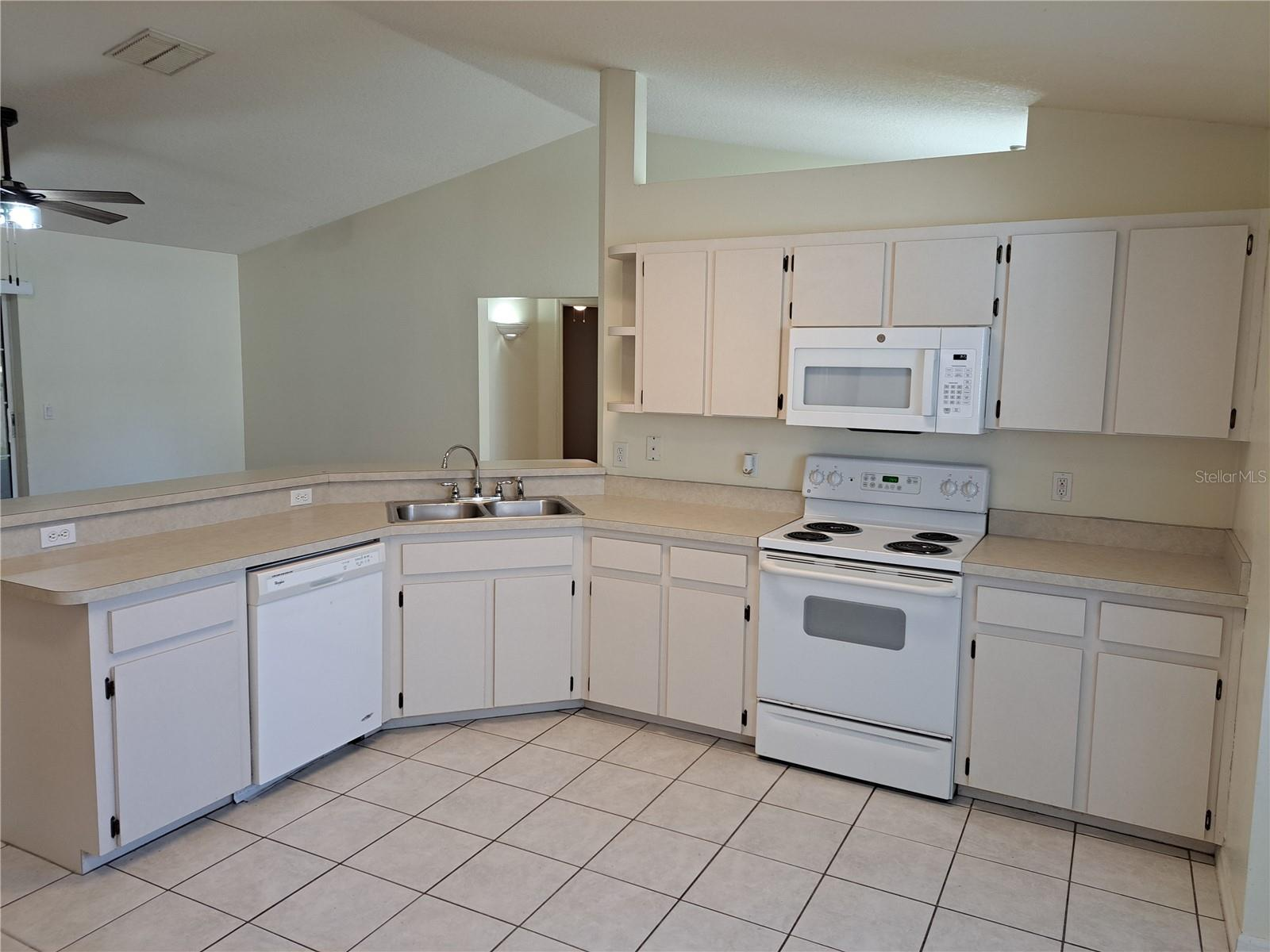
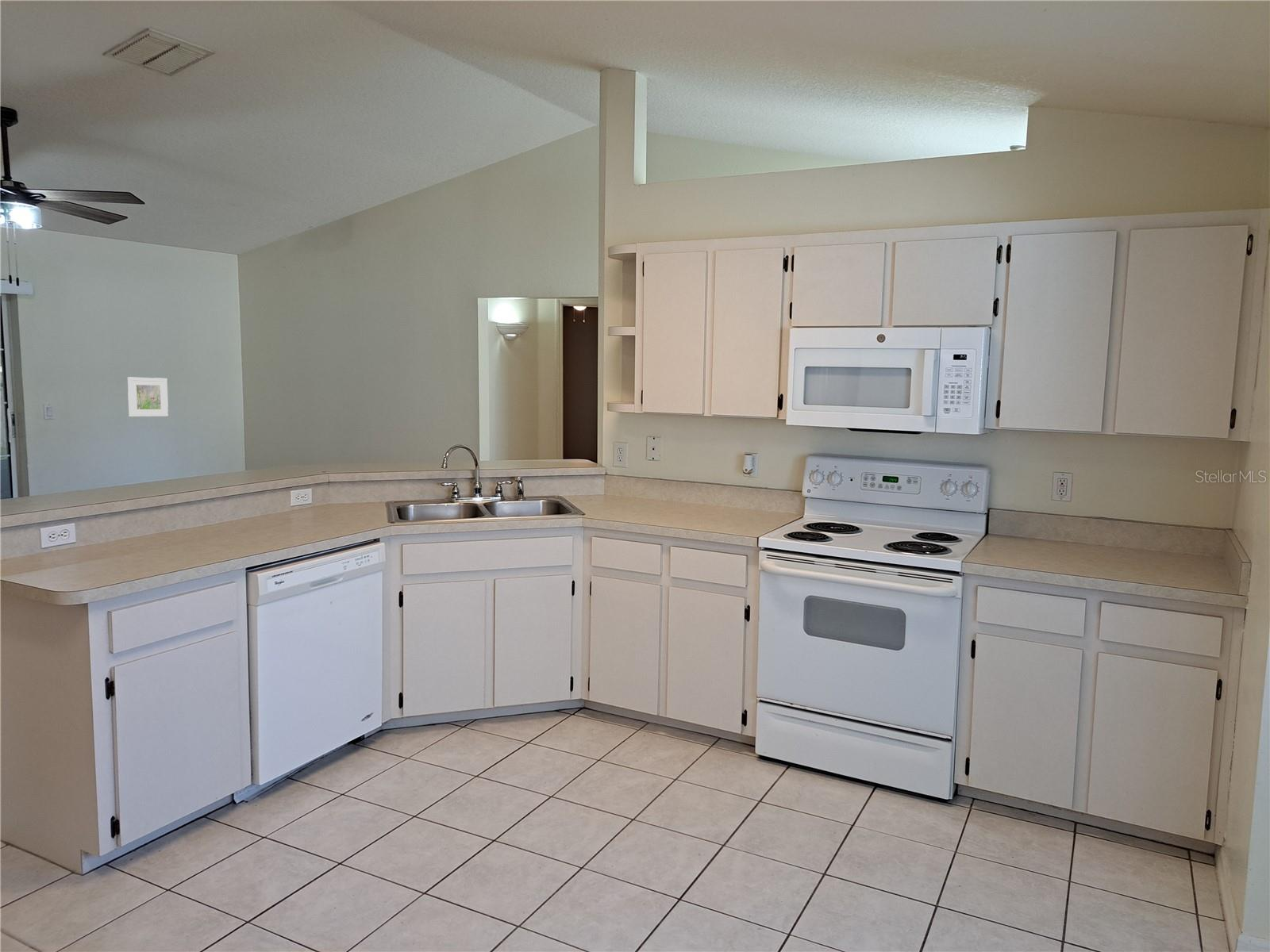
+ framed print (148, 397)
